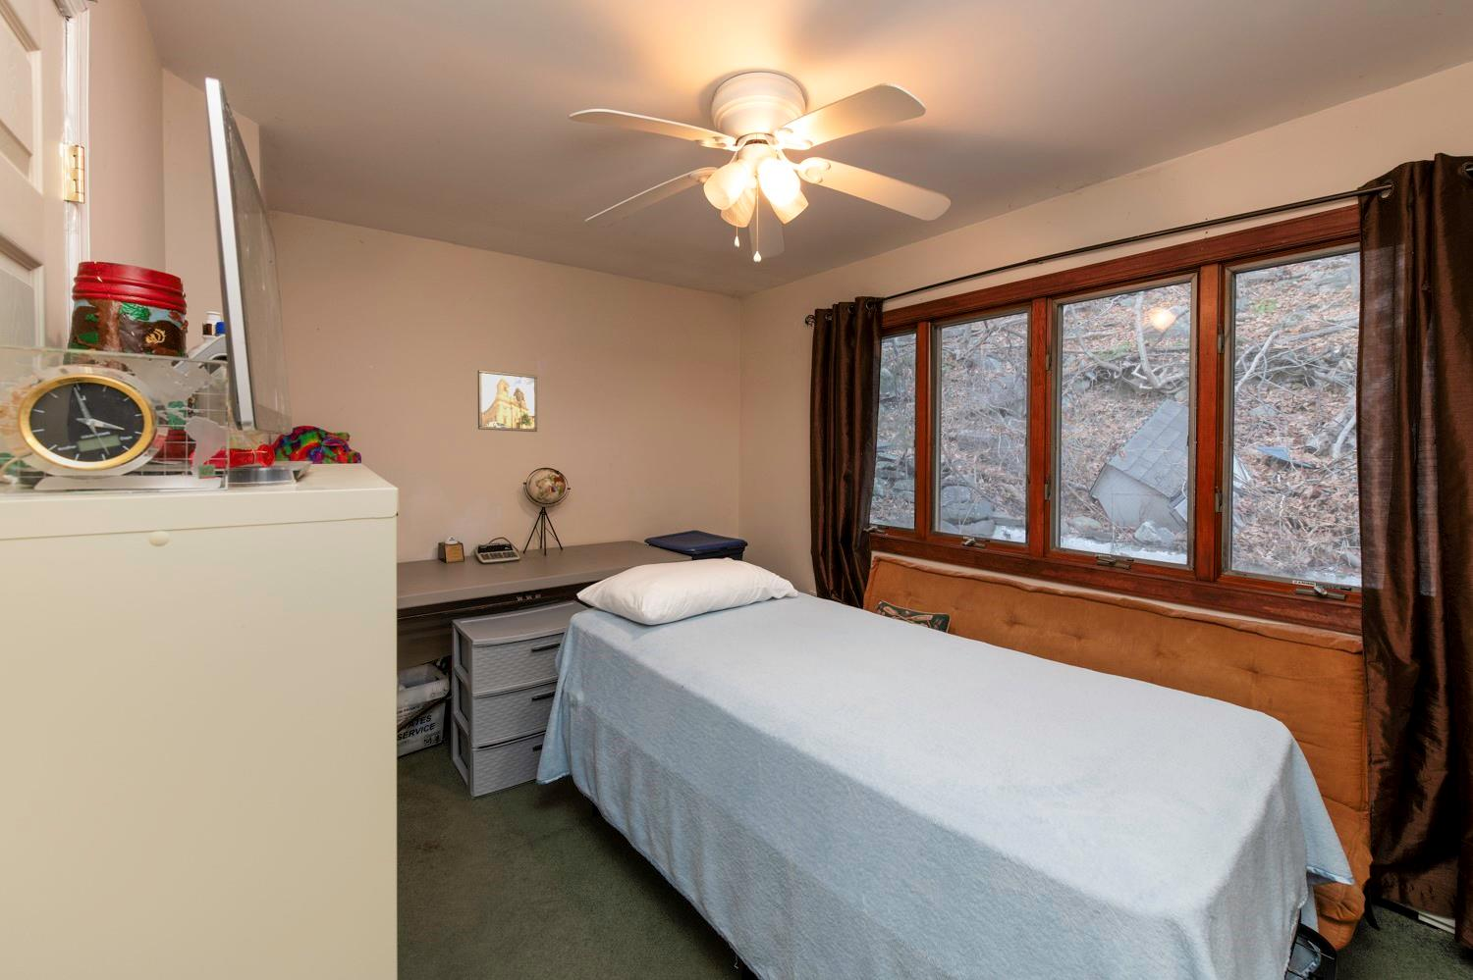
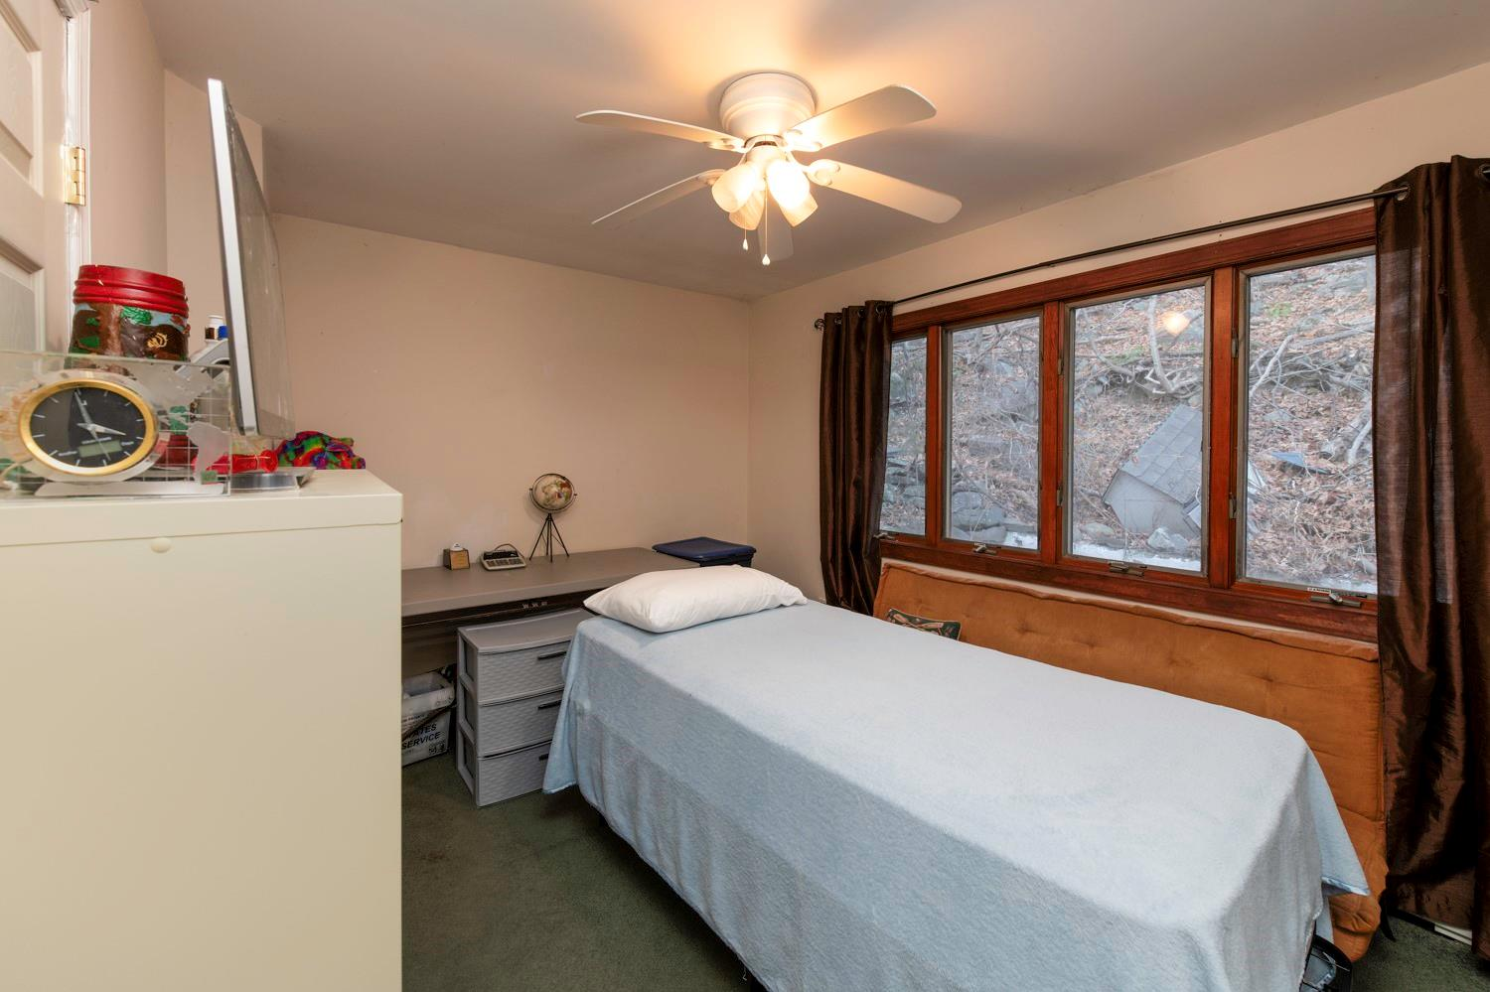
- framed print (508, 401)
